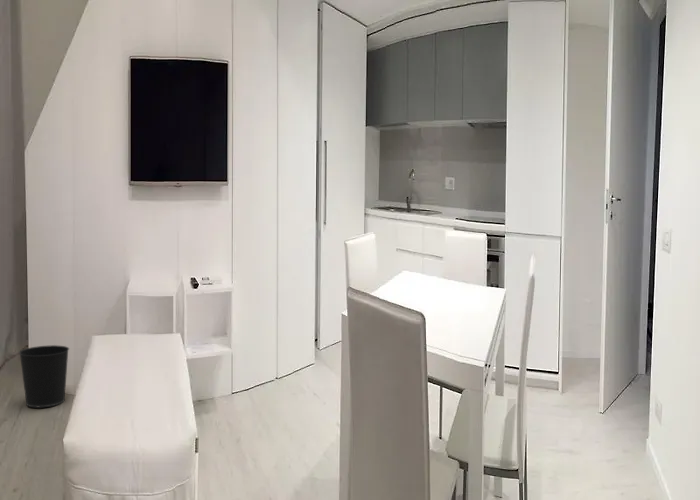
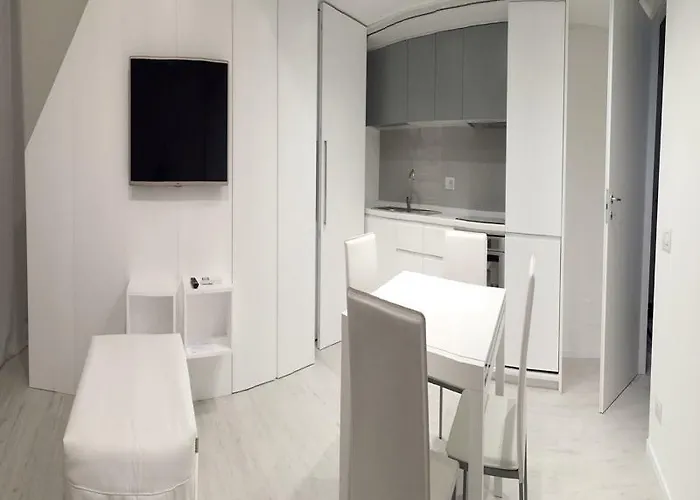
- wastebasket (45, 376)
